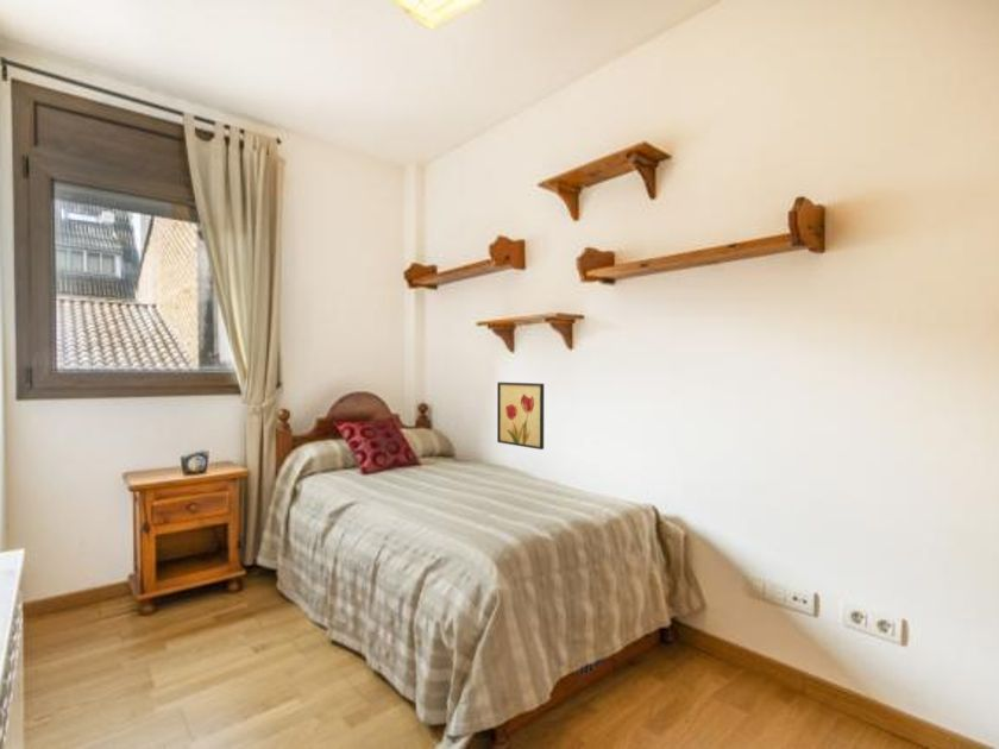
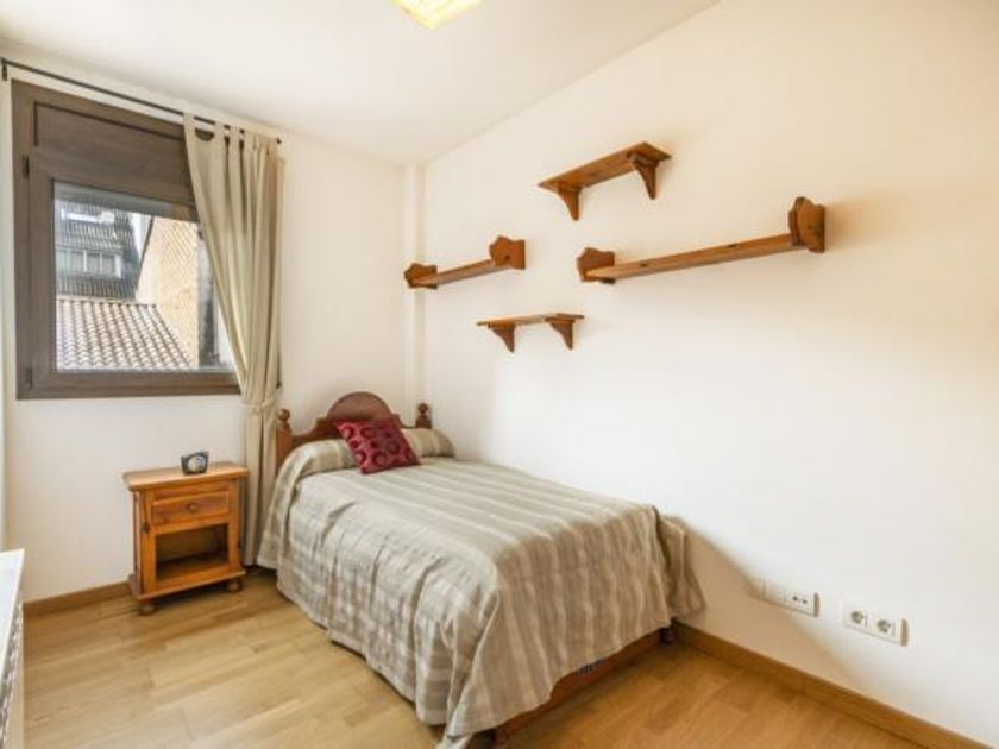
- wall art (520, 414)
